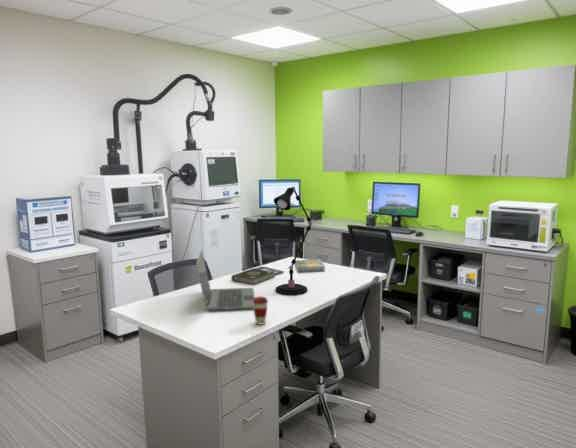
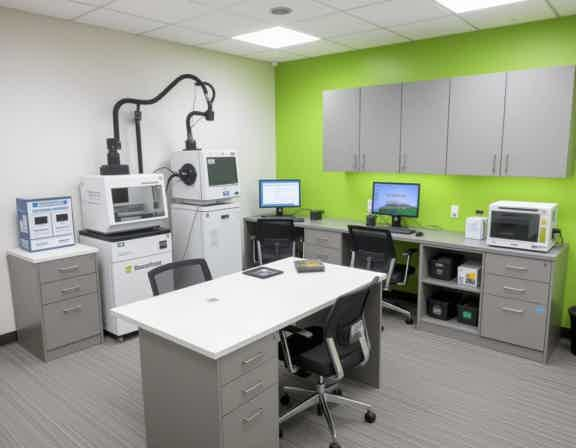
- book (253, 275)
- coffee cup (260, 310)
- laptop (229, 288)
- desk lamp (302, 240)
